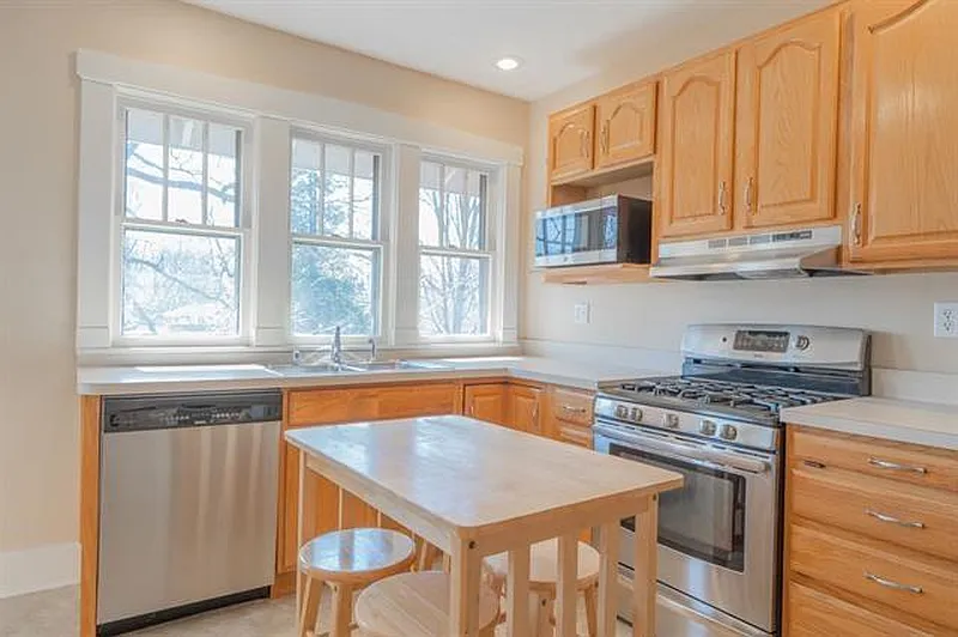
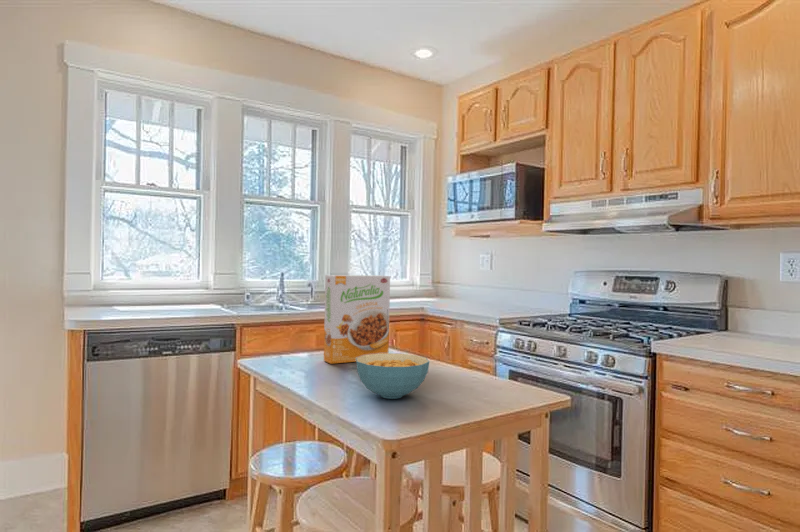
+ cereal bowl (391, 377)
+ cereal box (357, 317)
